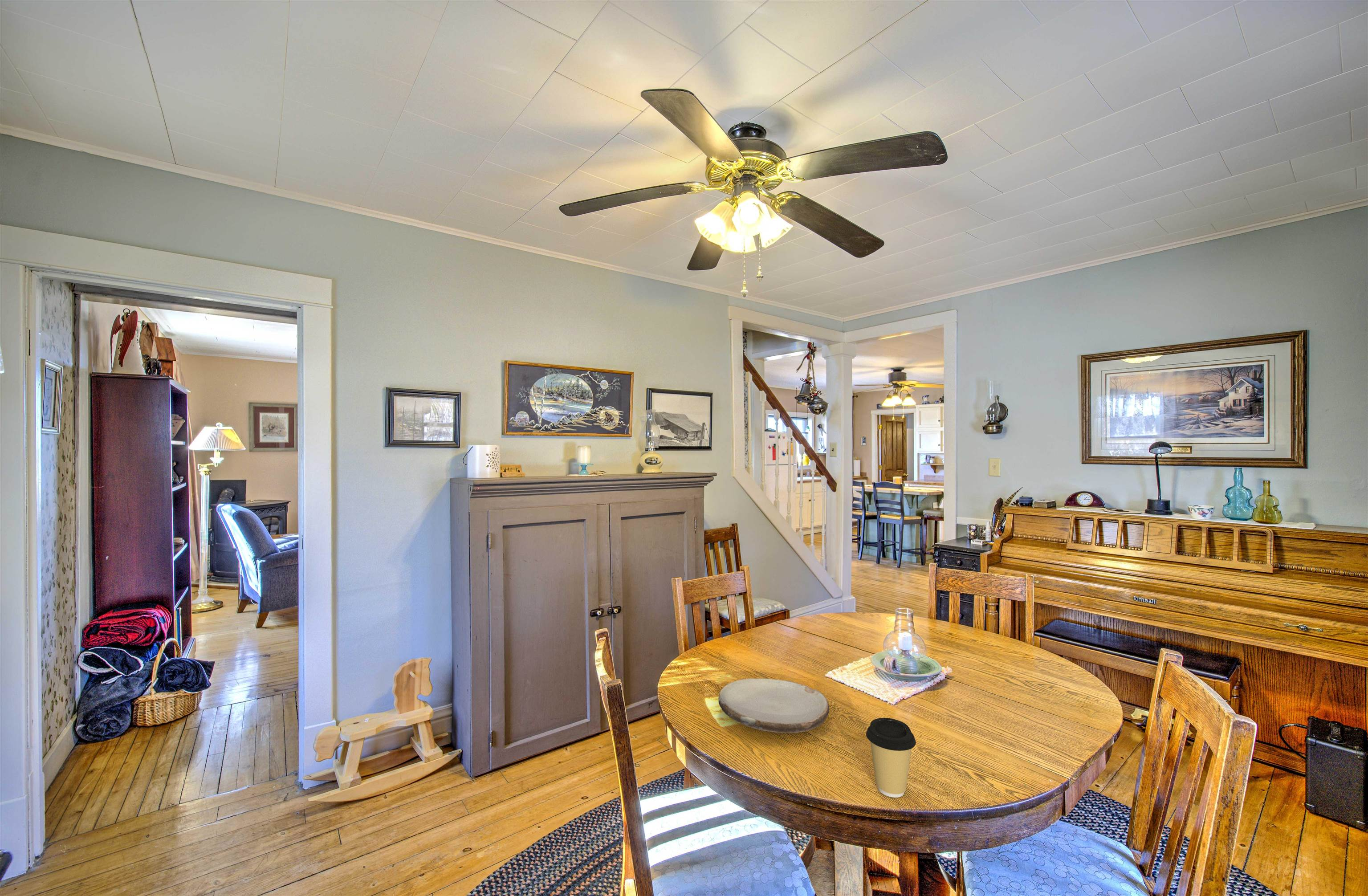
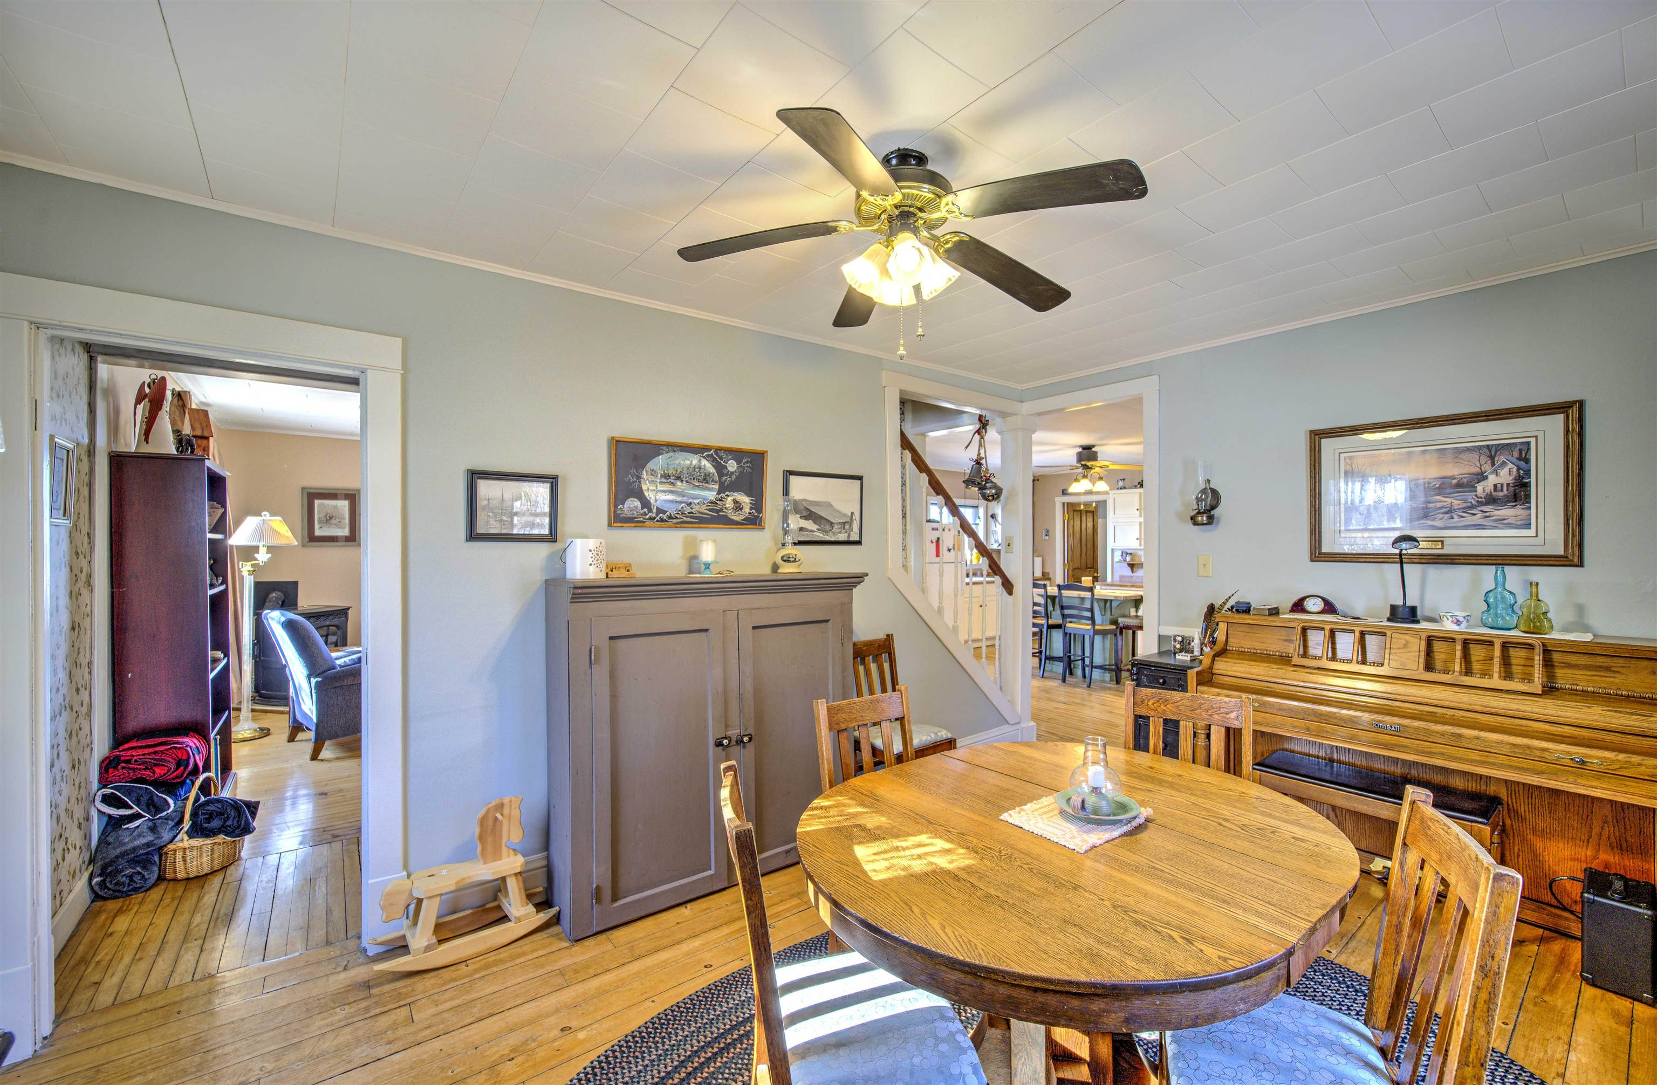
- plate (774, 704)
- coffee cup (891, 758)
